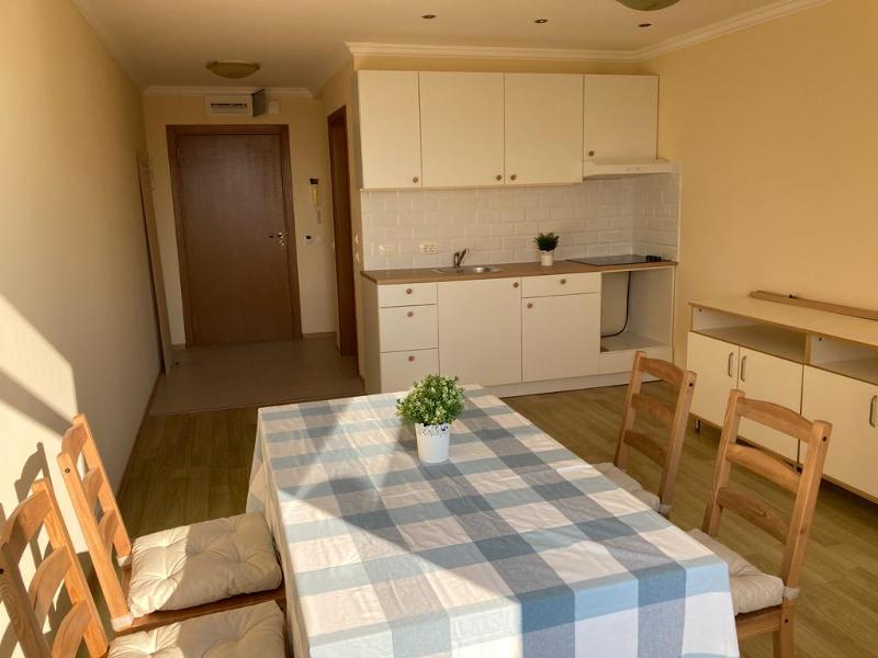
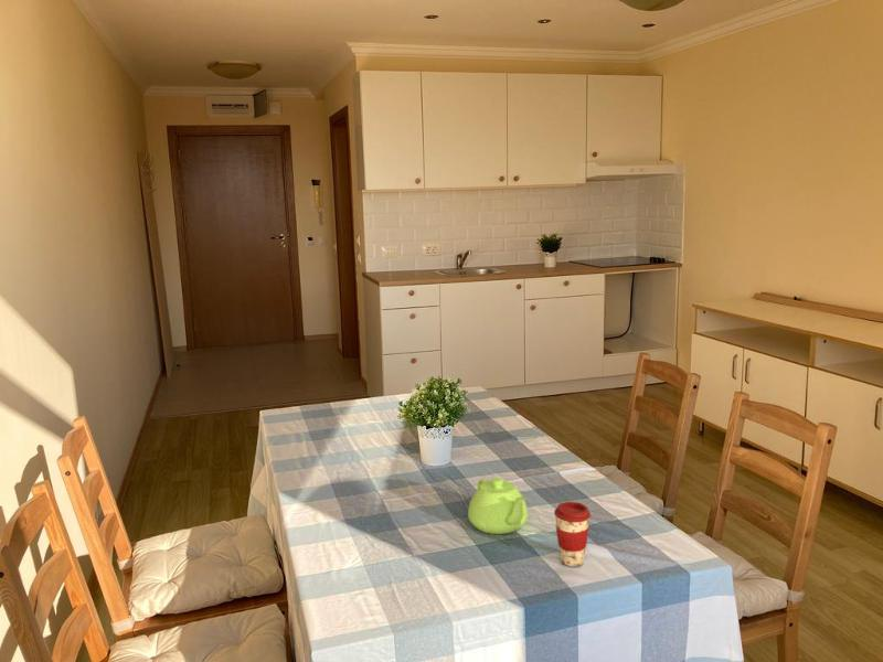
+ coffee cup (572, 534)
+ teapot (500, 502)
